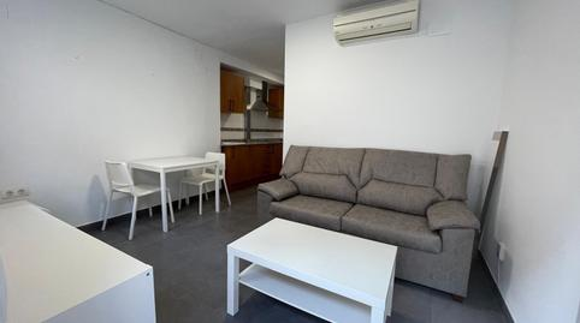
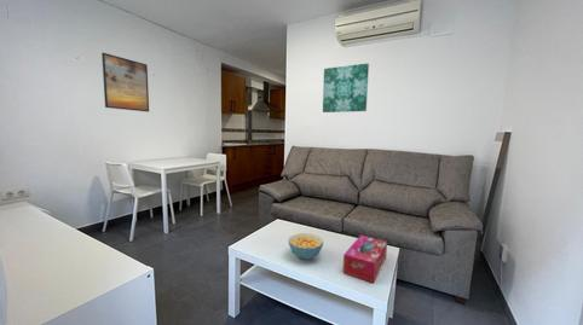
+ wall art (344, 88)
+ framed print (127, 85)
+ cereal bowl (305, 248)
+ tissue box (365, 256)
